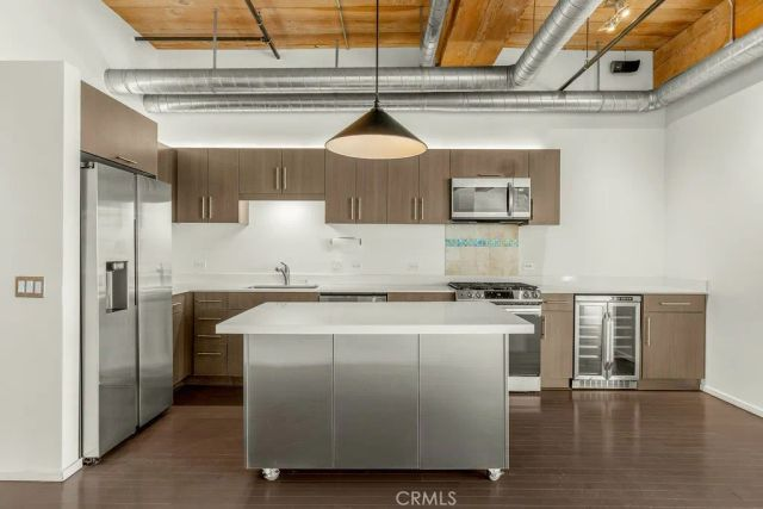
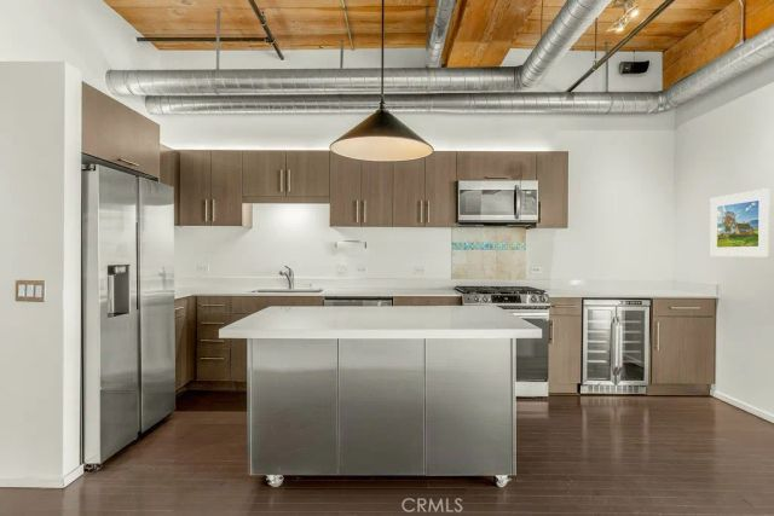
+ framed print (737, 225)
